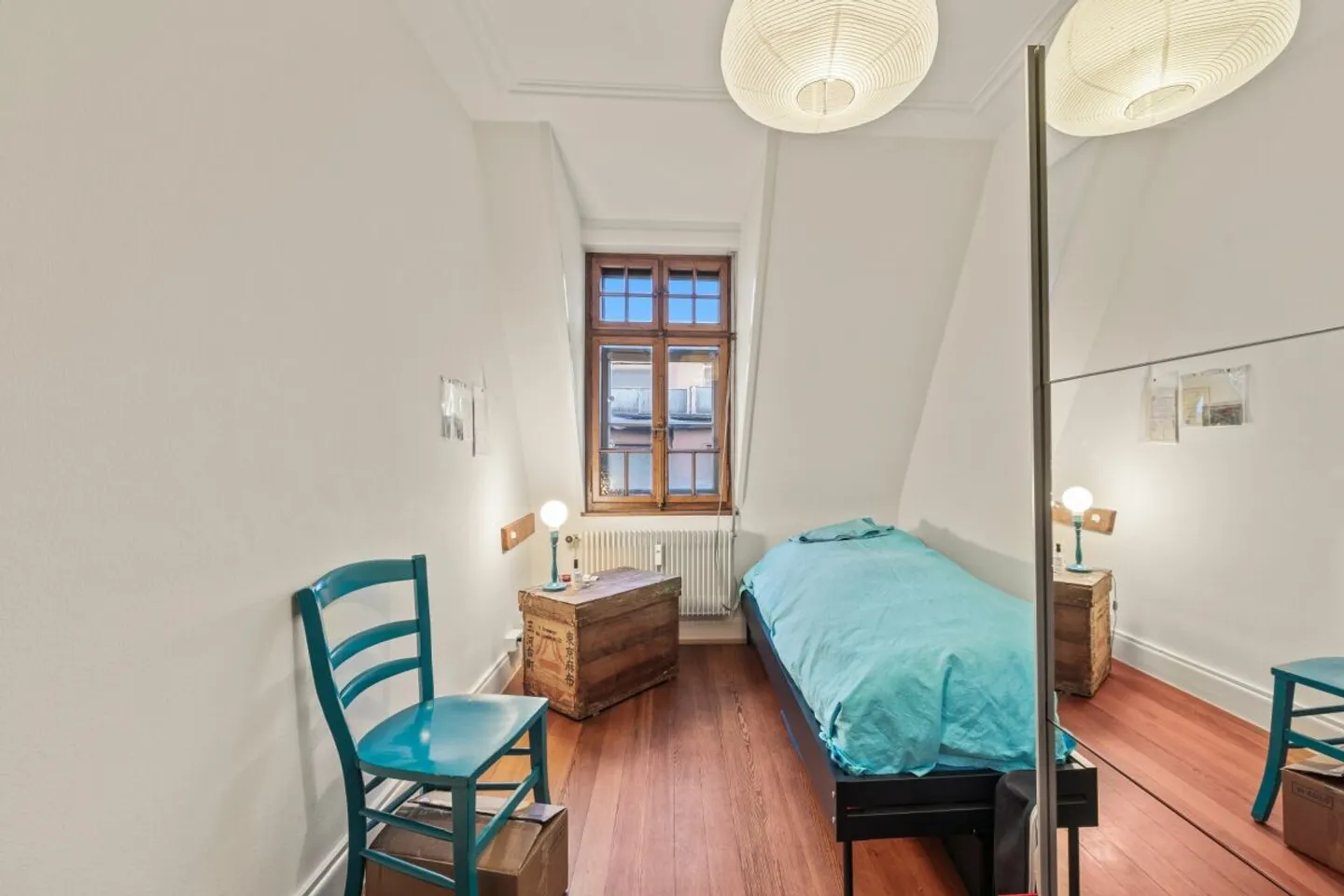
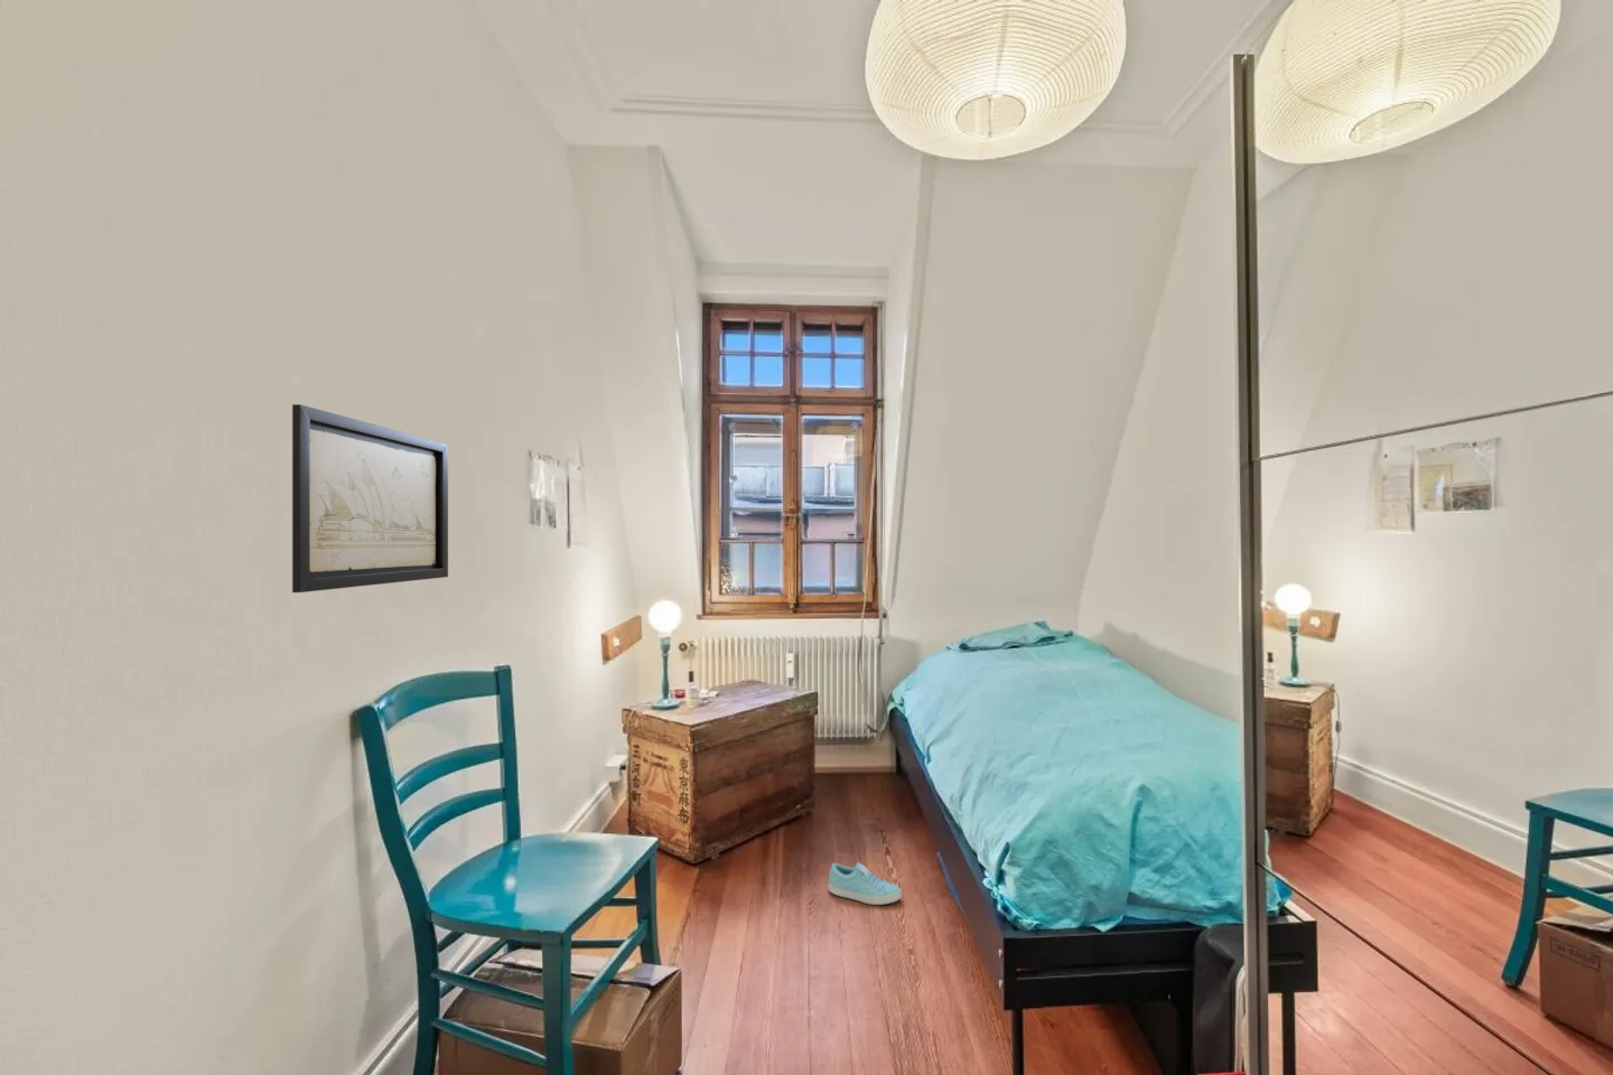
+ sneaker (864, 881)
+ wall art (383, 505)
